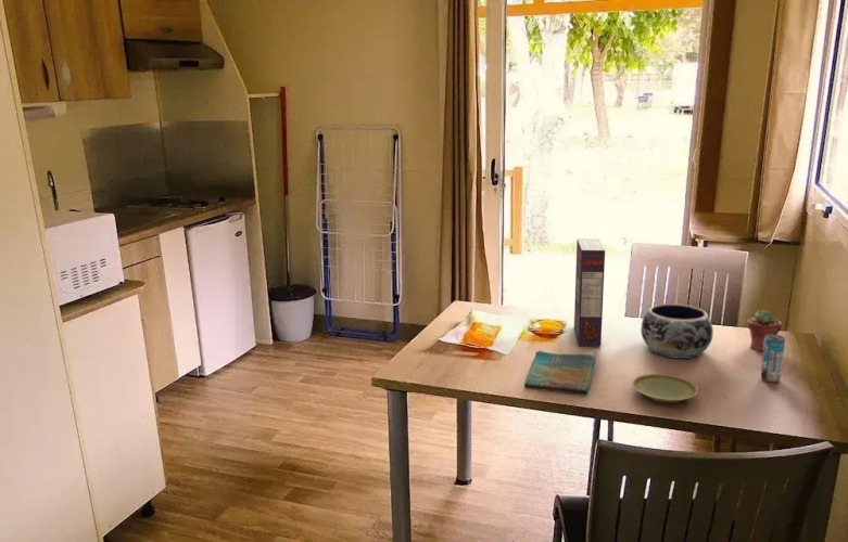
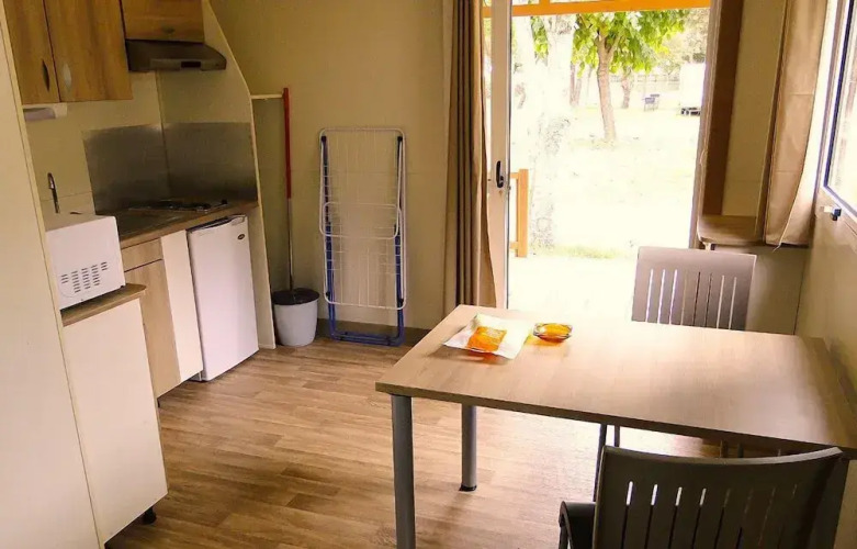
- plate (663, 389)
- beverage can (772, 358)
- cereal box (588, 291)
- decorative bowl (675, 330)
- dish towel (560, 371)
- potted succulent (763, 328)
